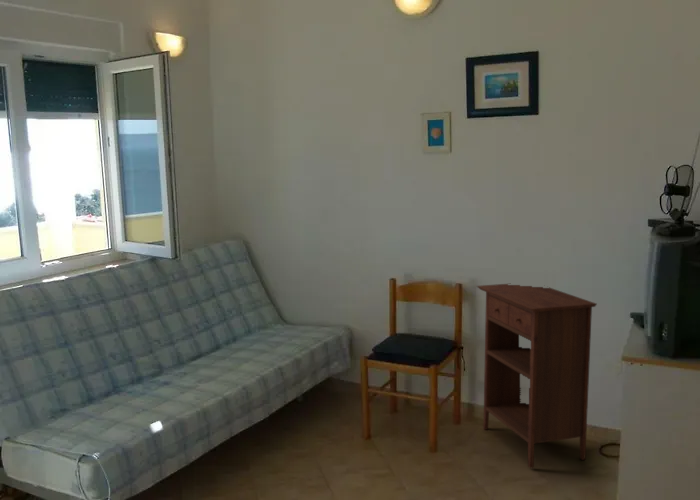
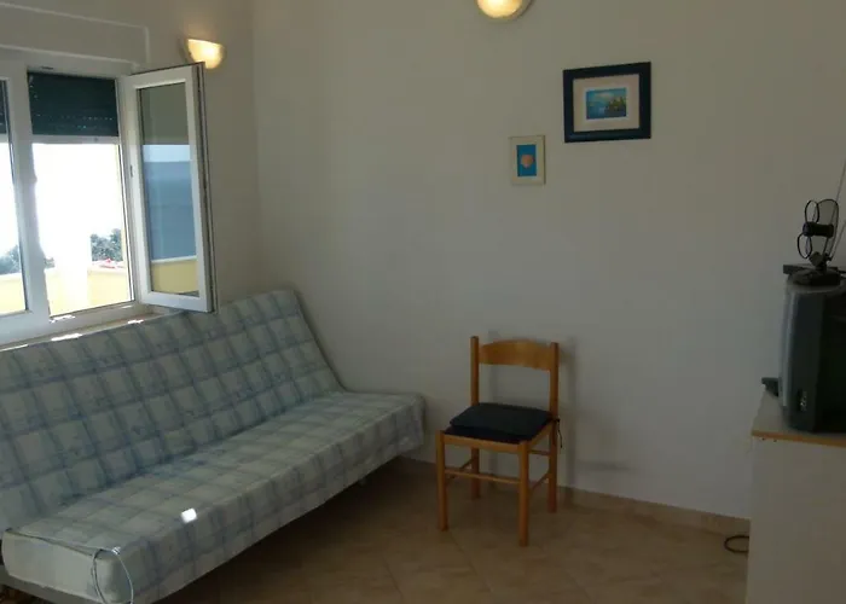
- nightstand (530, 370)
